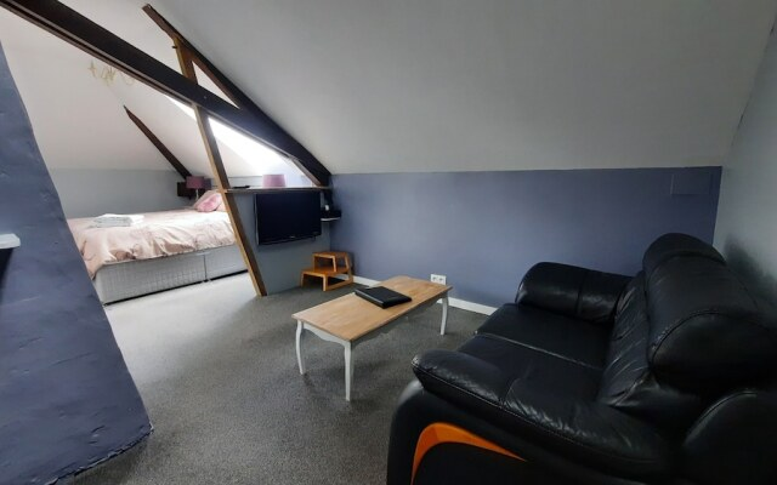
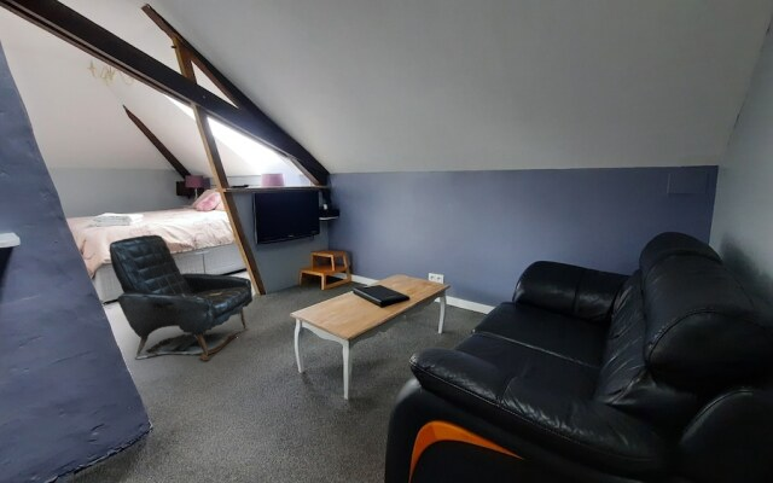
+ armchair (190, 290)
